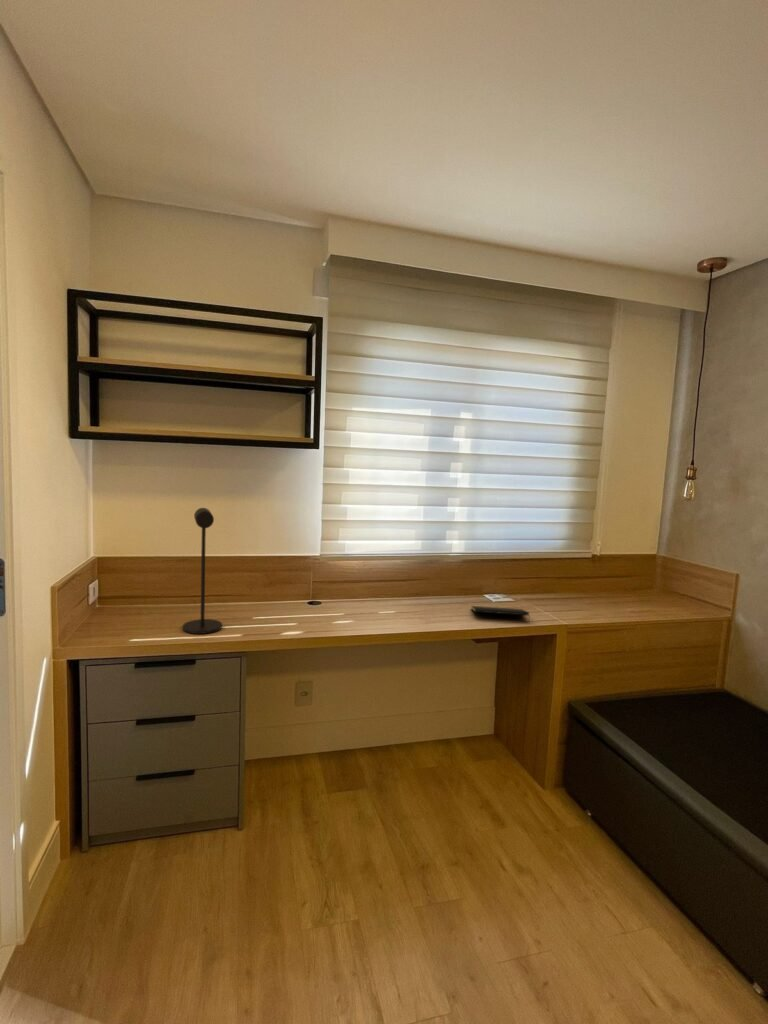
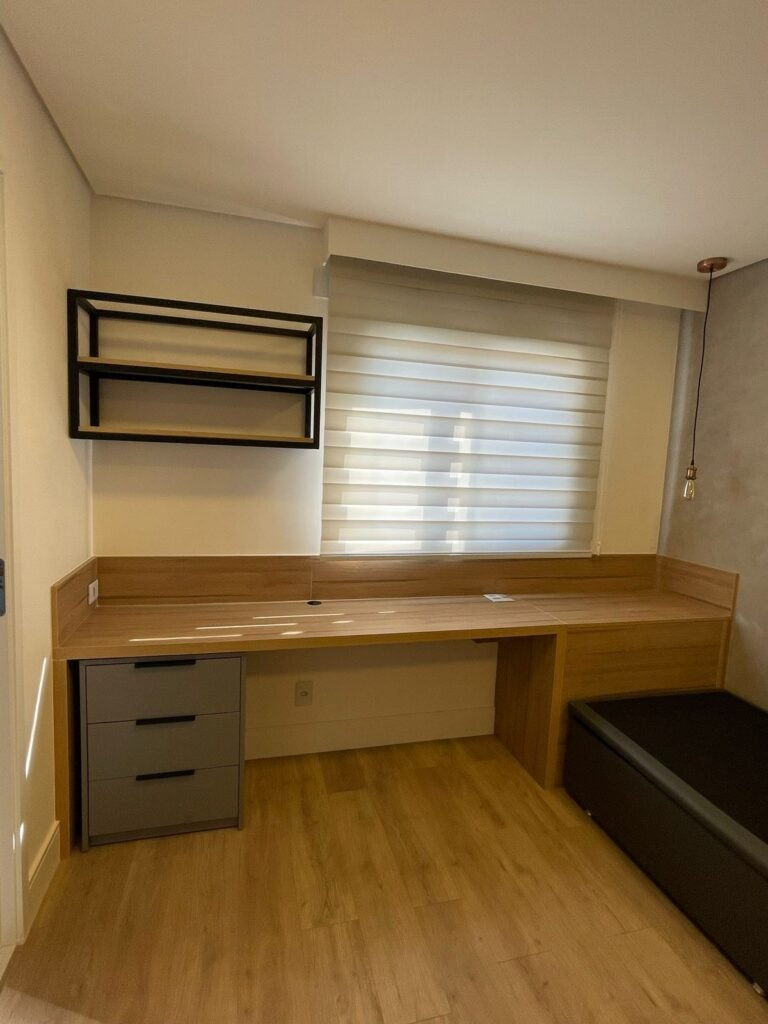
- notepad (498, 610)
- desk lamp (203, 569)
